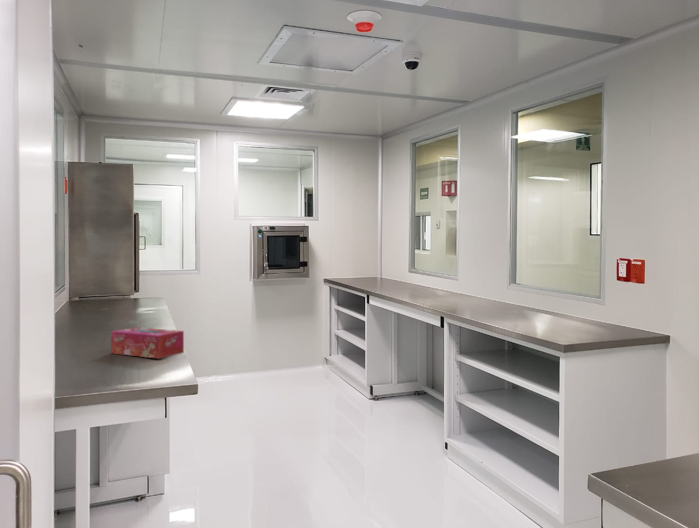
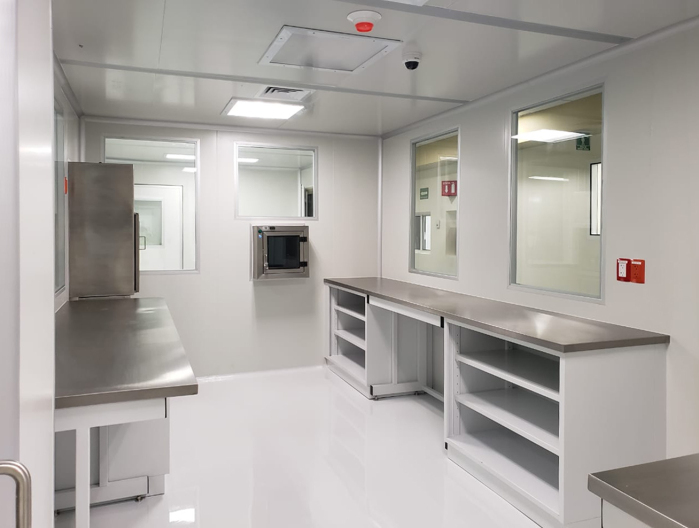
- tissue box (147, 342)
